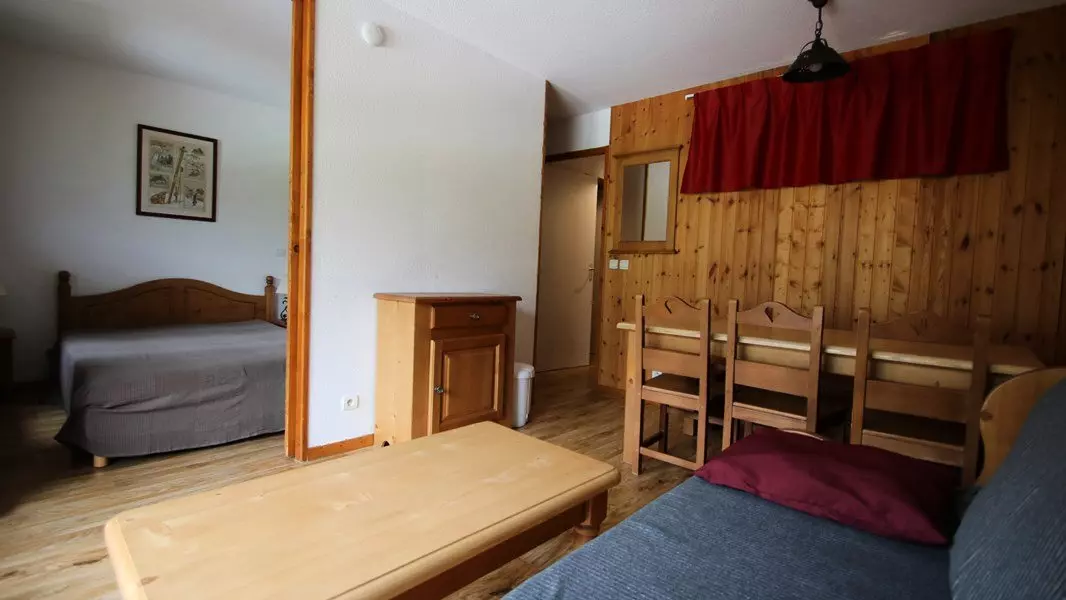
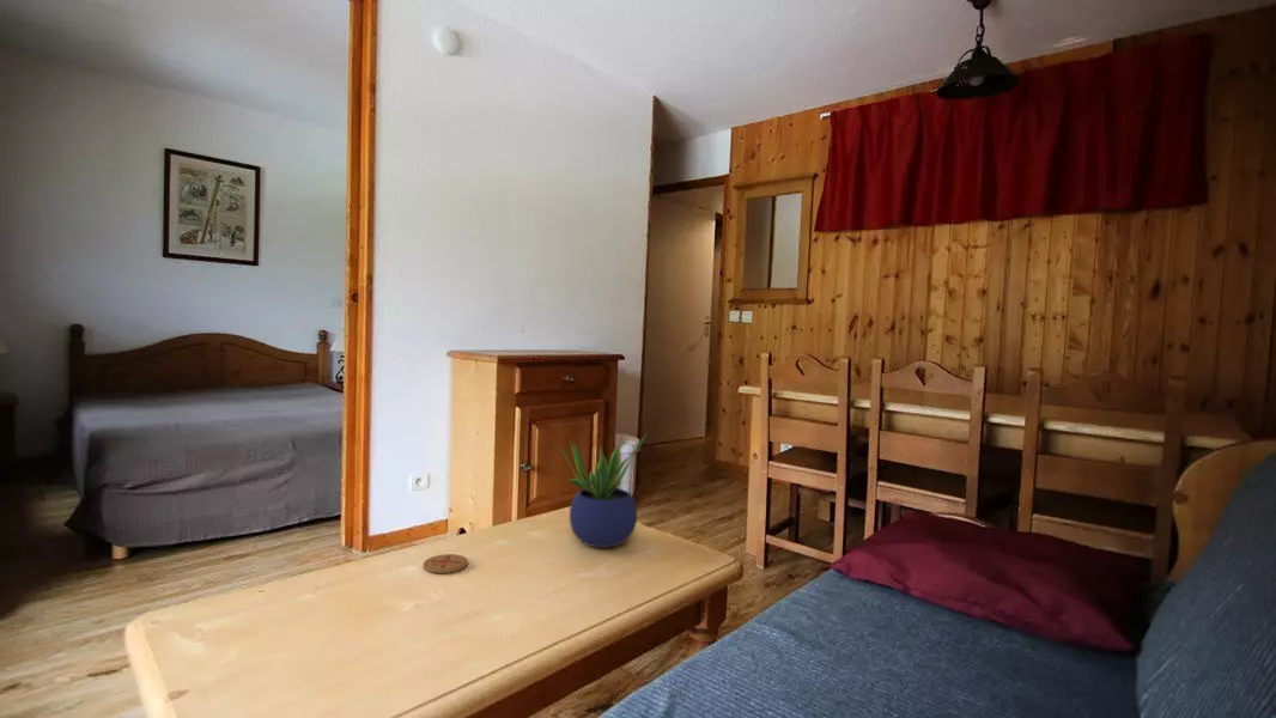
+ coaster (445, 562)
+ potted plant (597, 487)
